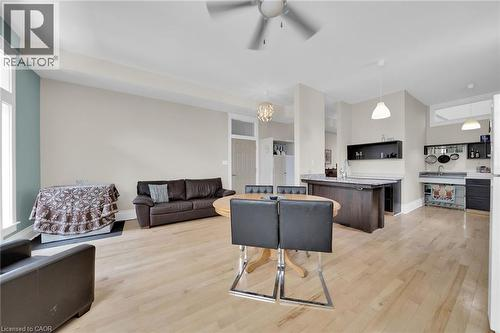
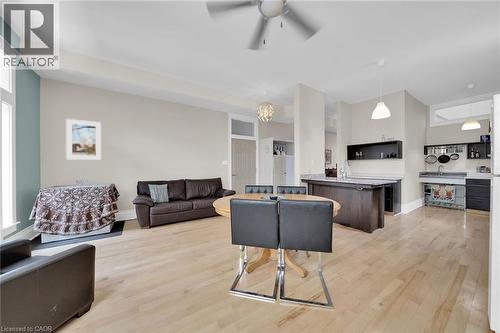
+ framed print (84, 140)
